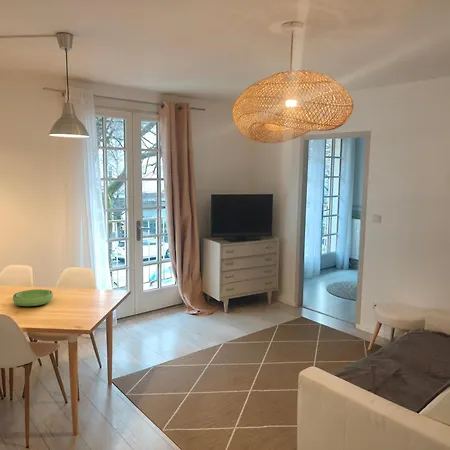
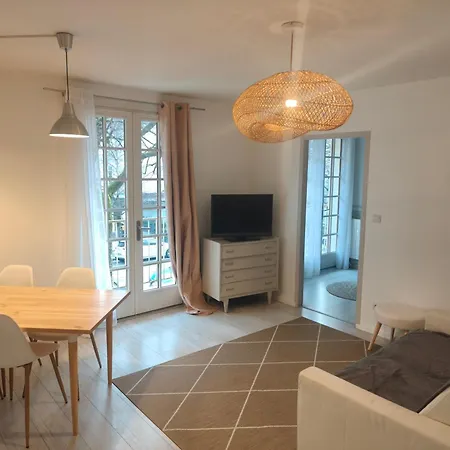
- bowl (33, 298)
